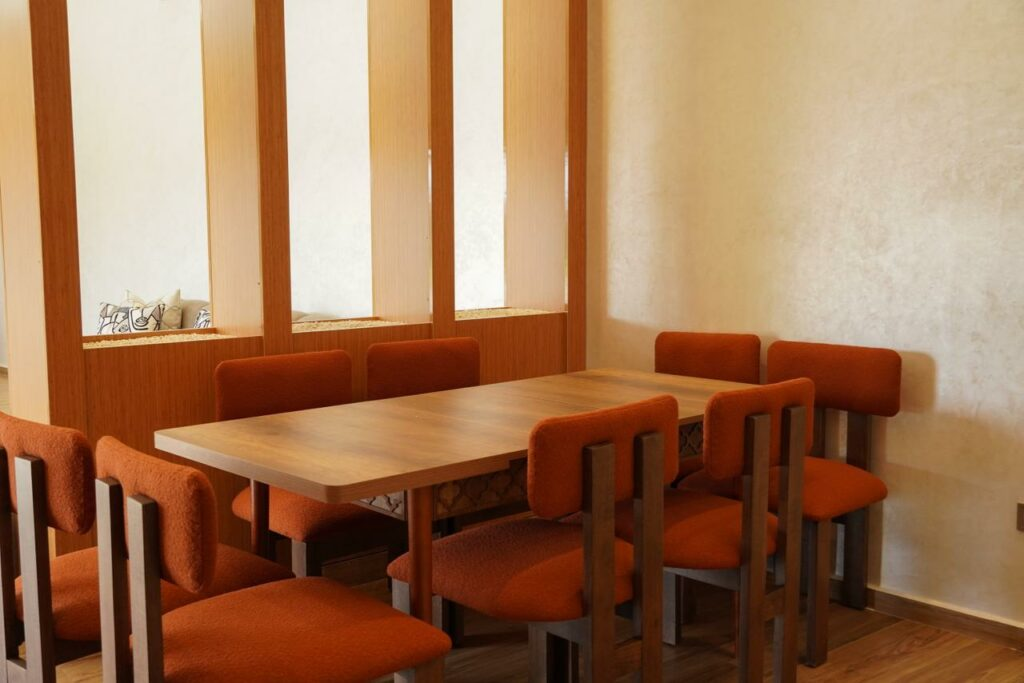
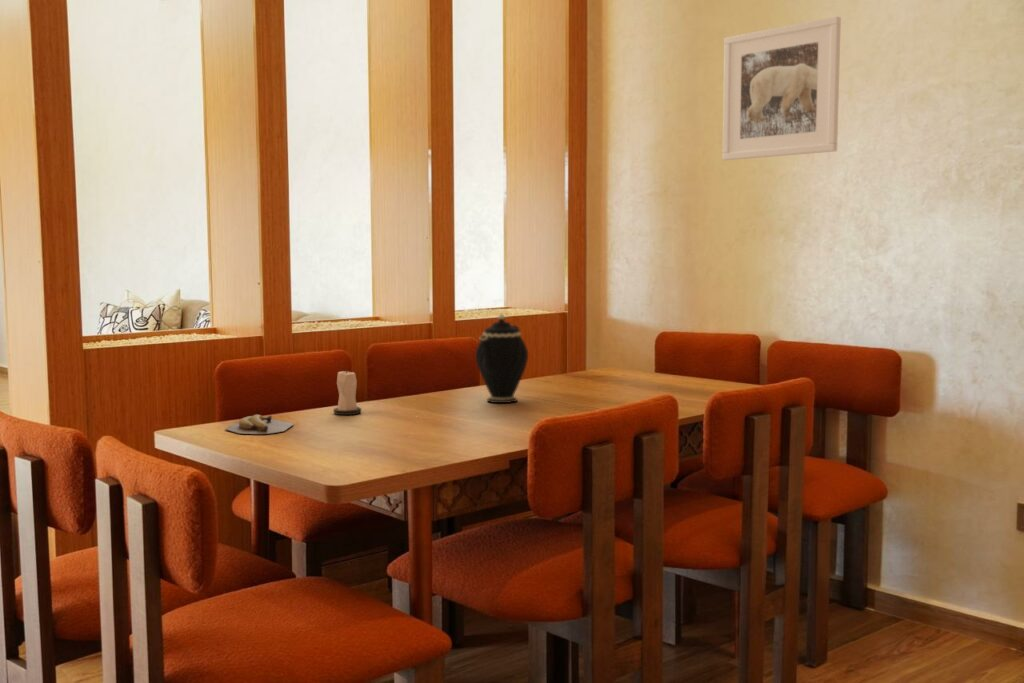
+ candle (346, 390)
+ teapot (501, 357)
+ banana (260, 421)
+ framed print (778, 92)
